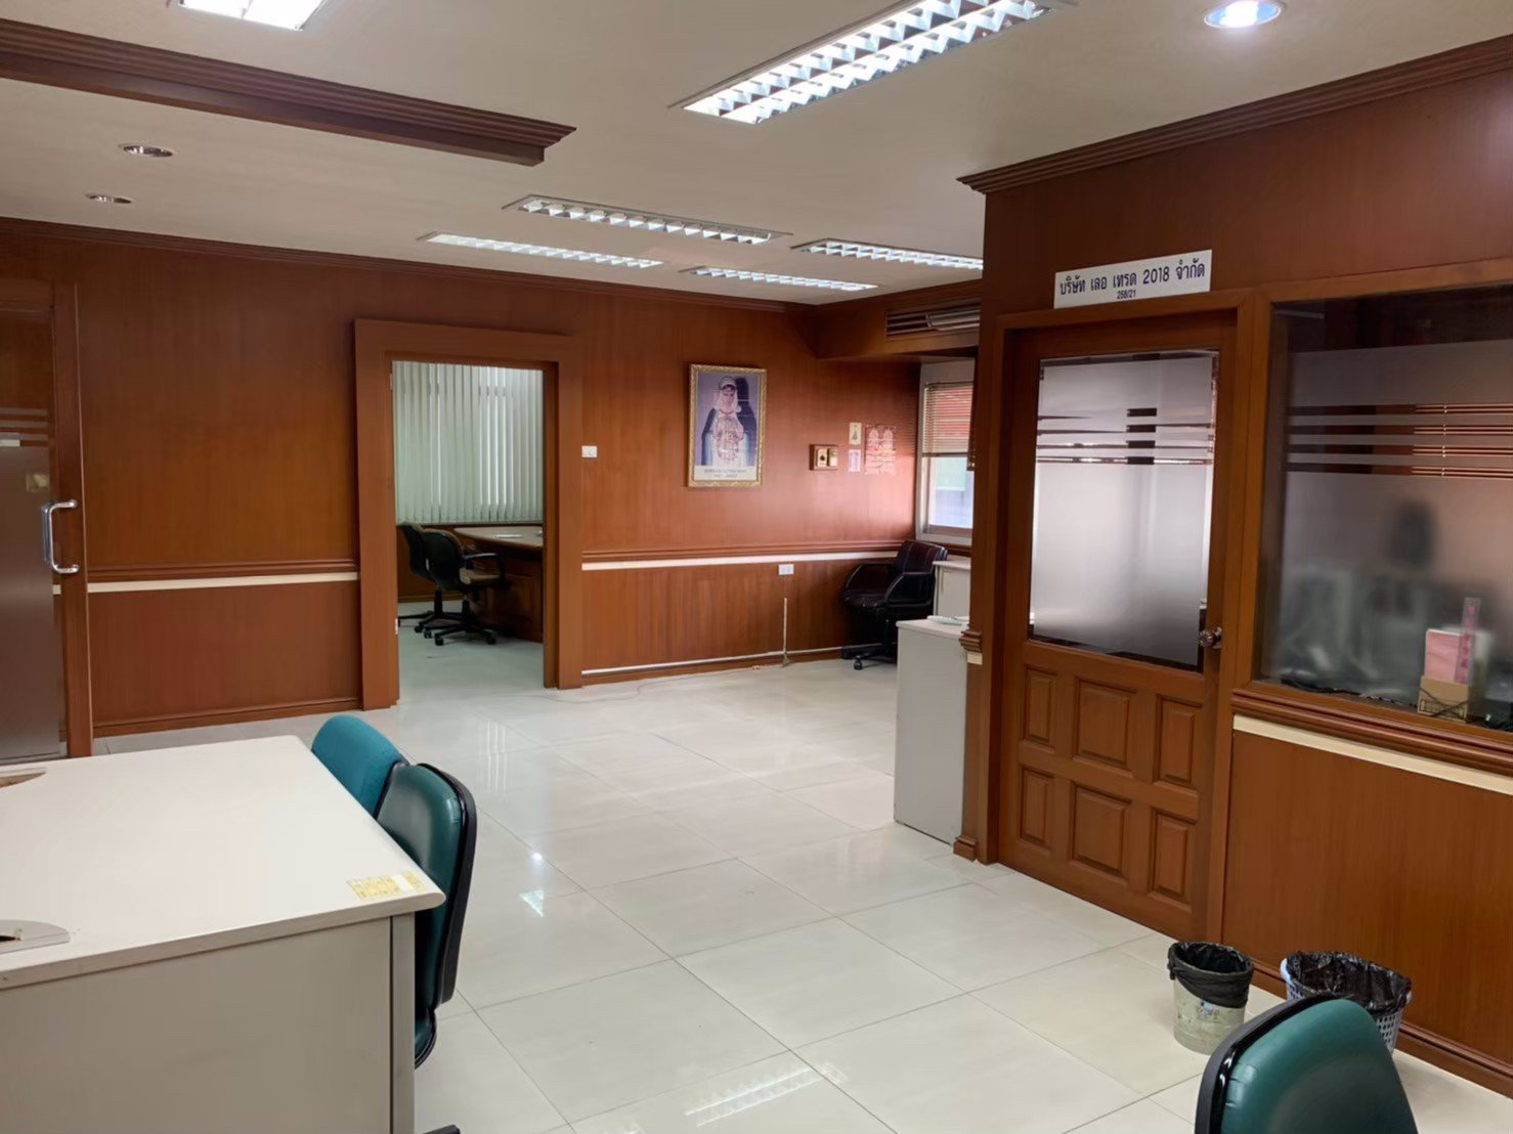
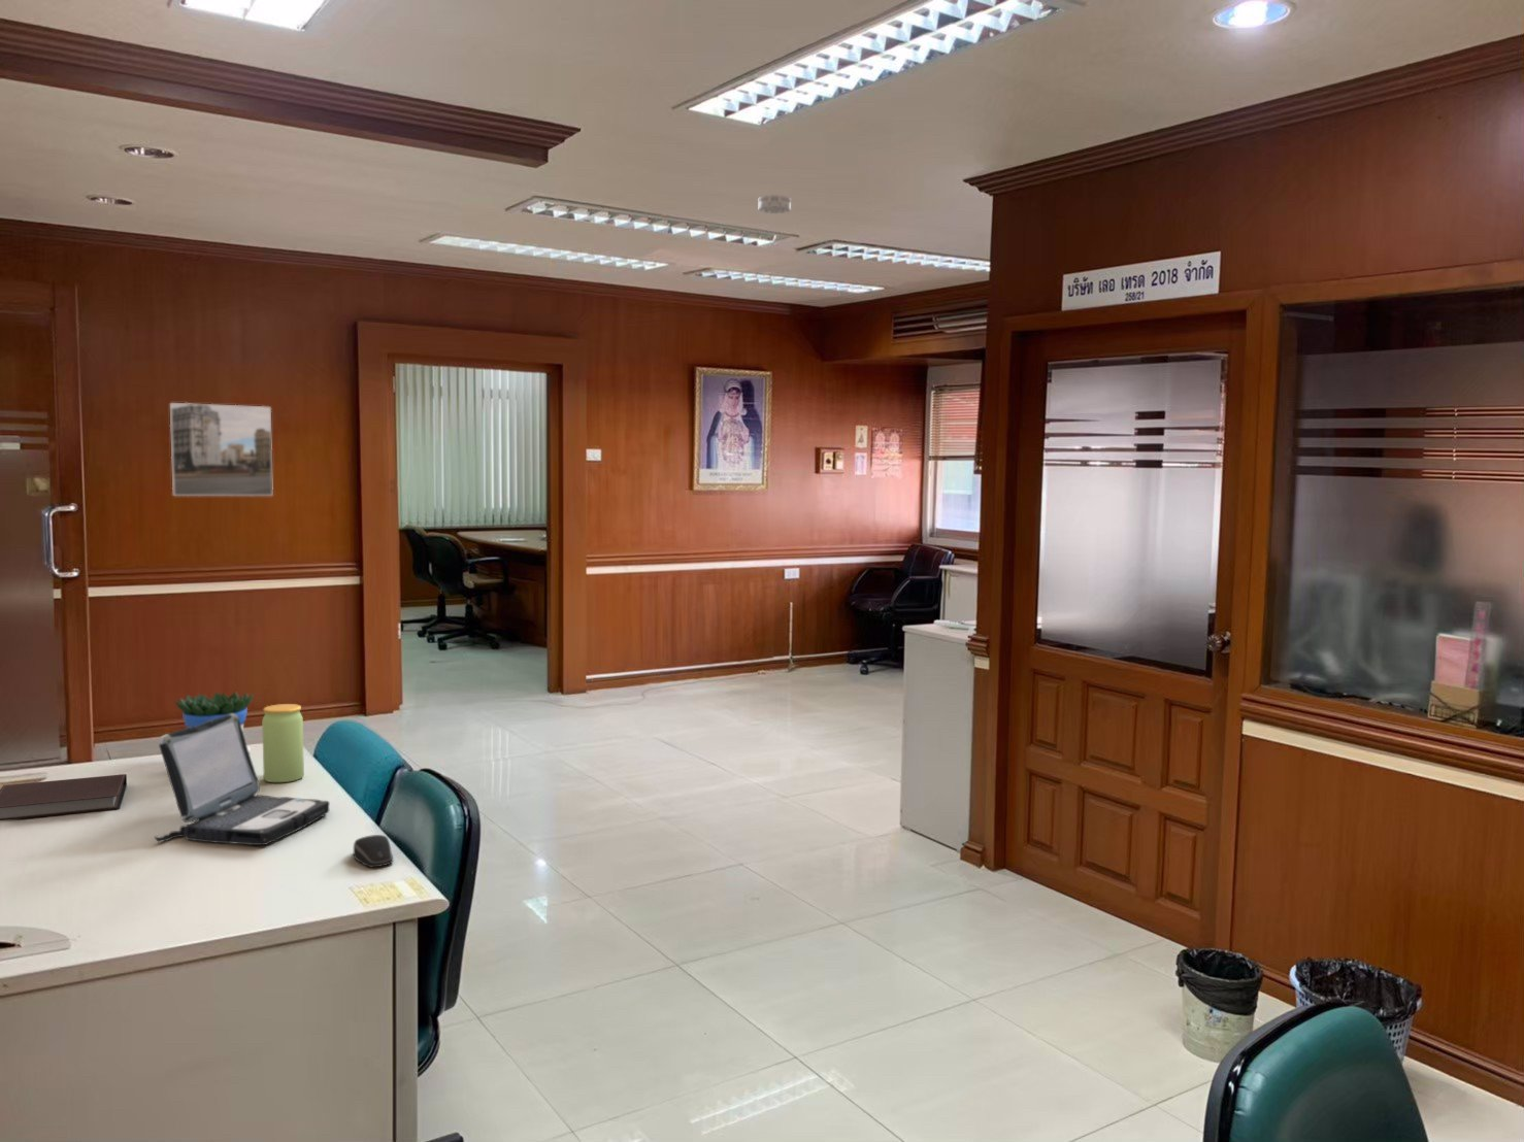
+ notebook (61, 795)
+ flowerpot (215, 719)
+ jar (282, 743)
+ laptop (244, 776)
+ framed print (222, 450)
+ computer mouse (373, 847)
+ smoke detector (774, 203)
